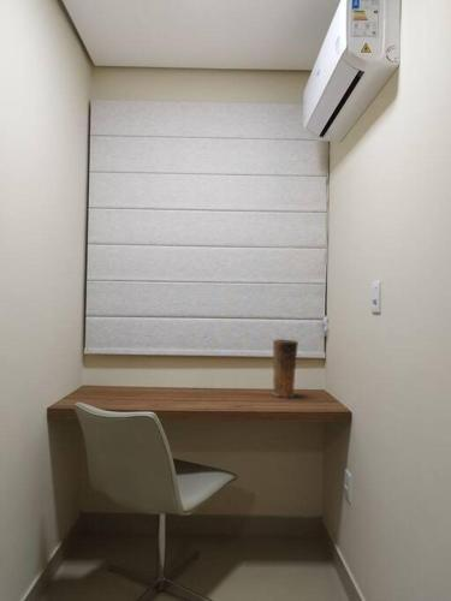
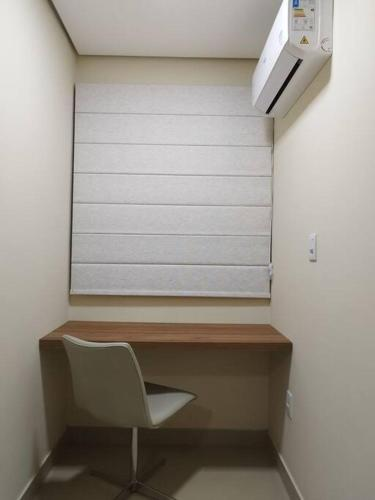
- vase (285, 367)
